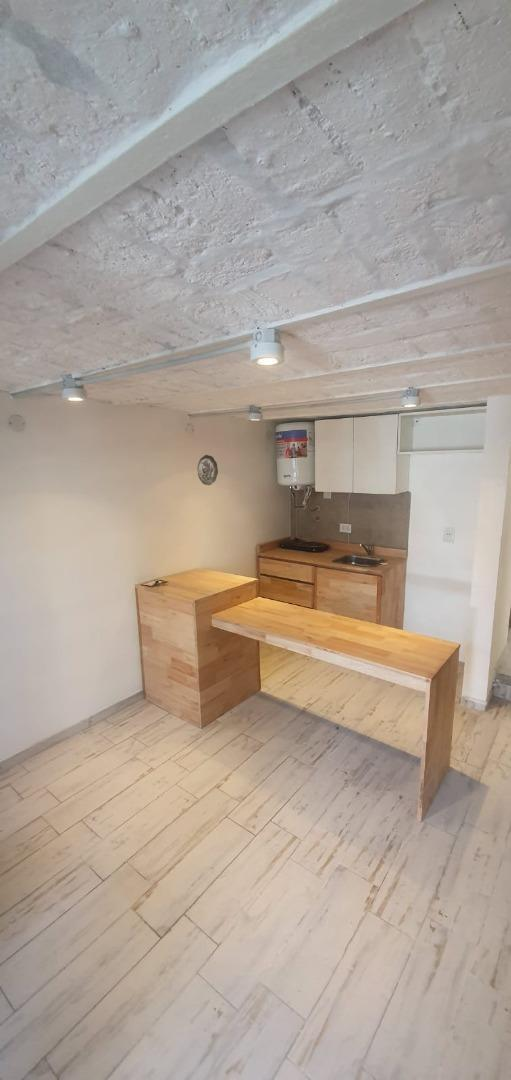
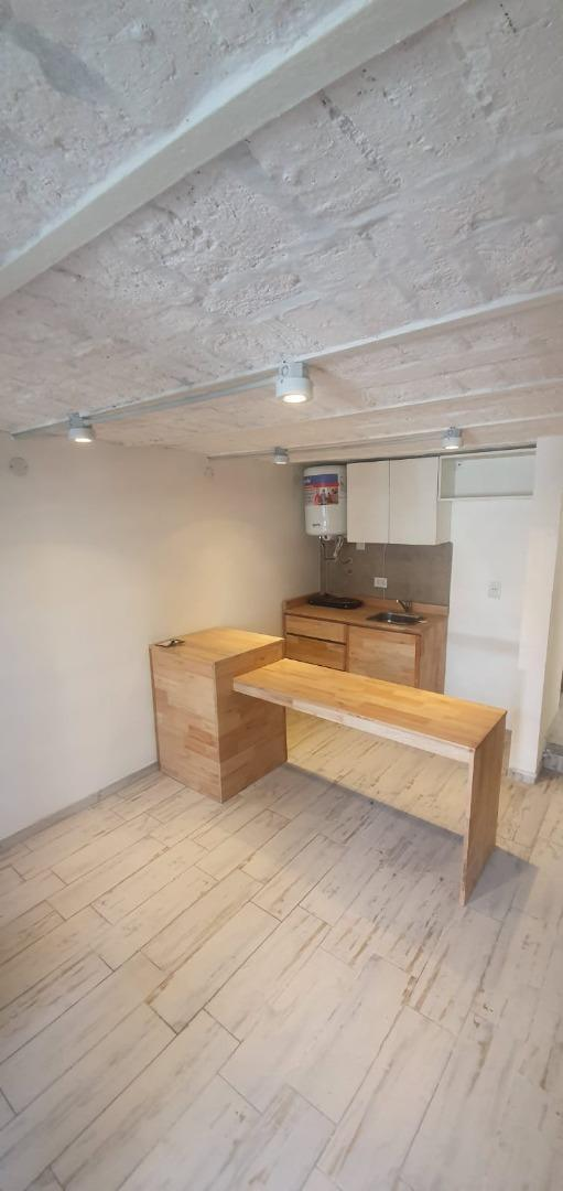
- decorative plate (207, 470)
